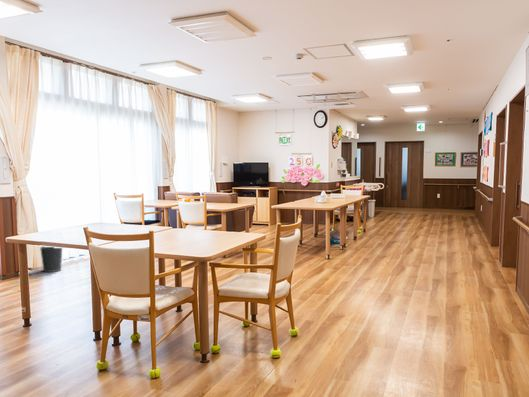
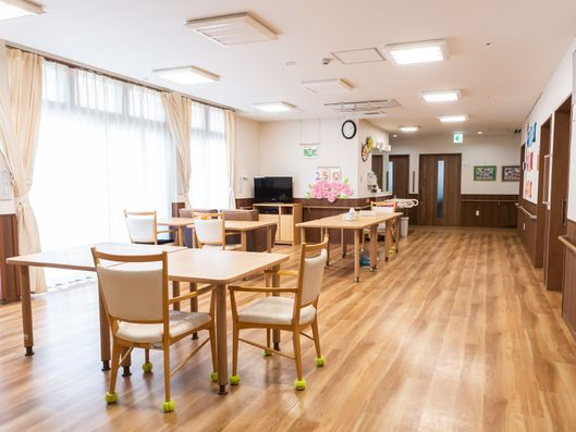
- wastebasket (51, 258)
